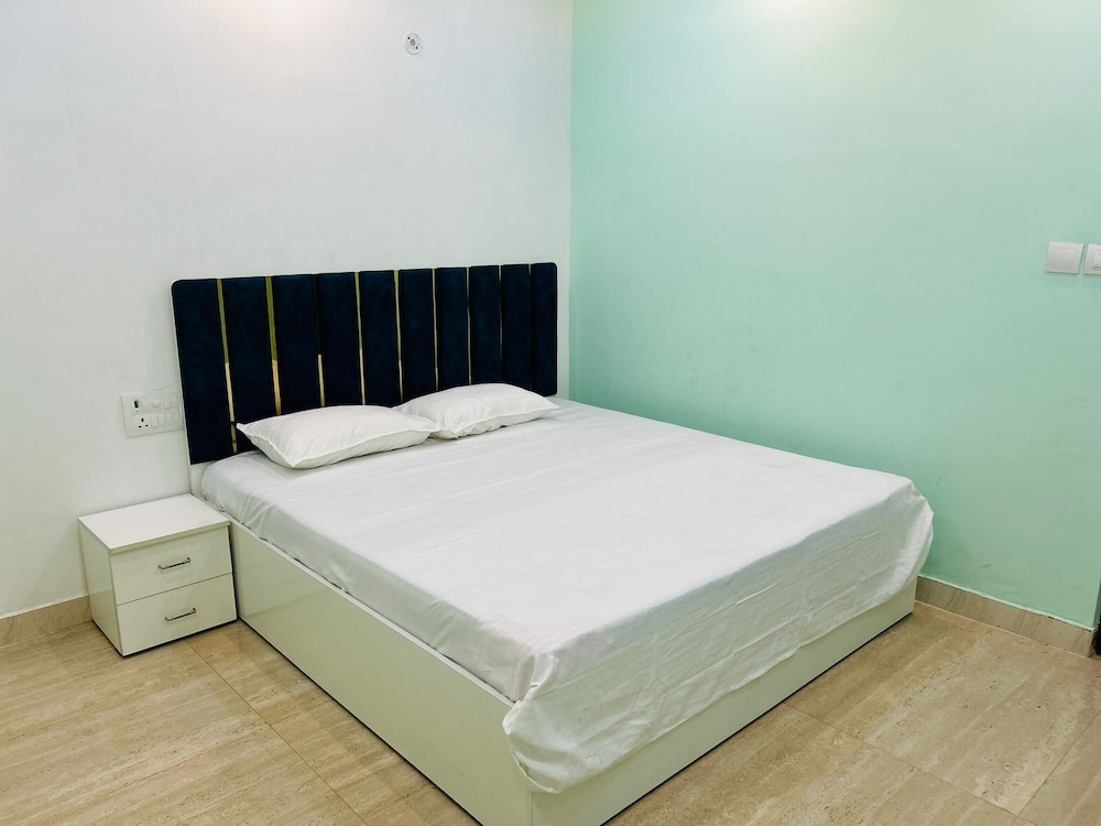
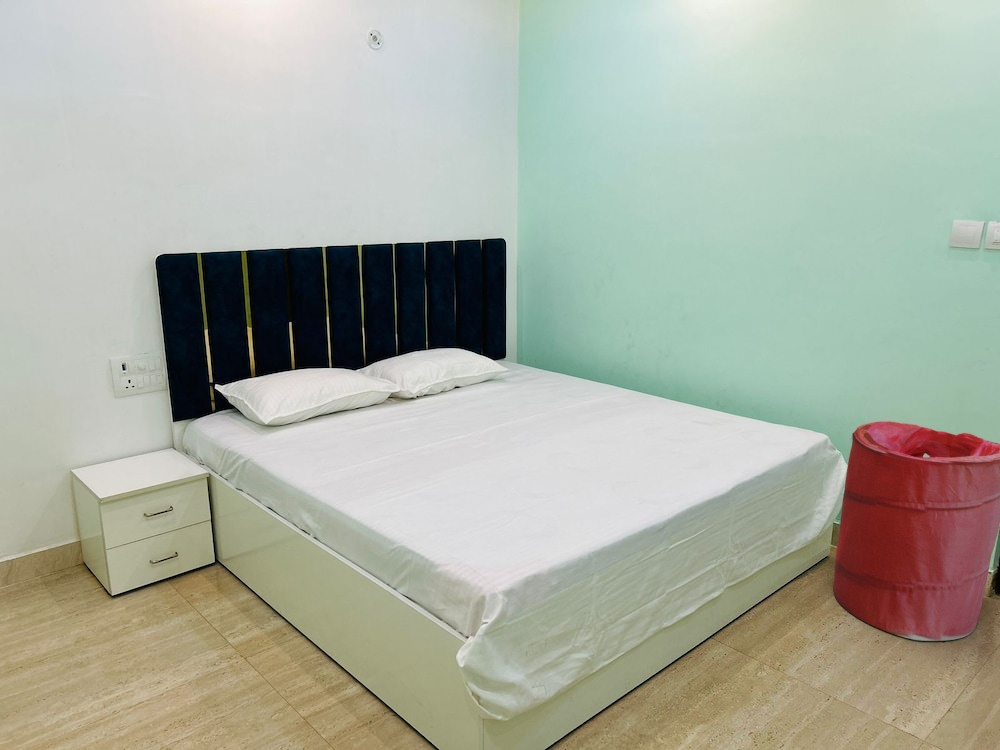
+ laundry hamper (917, 520)
